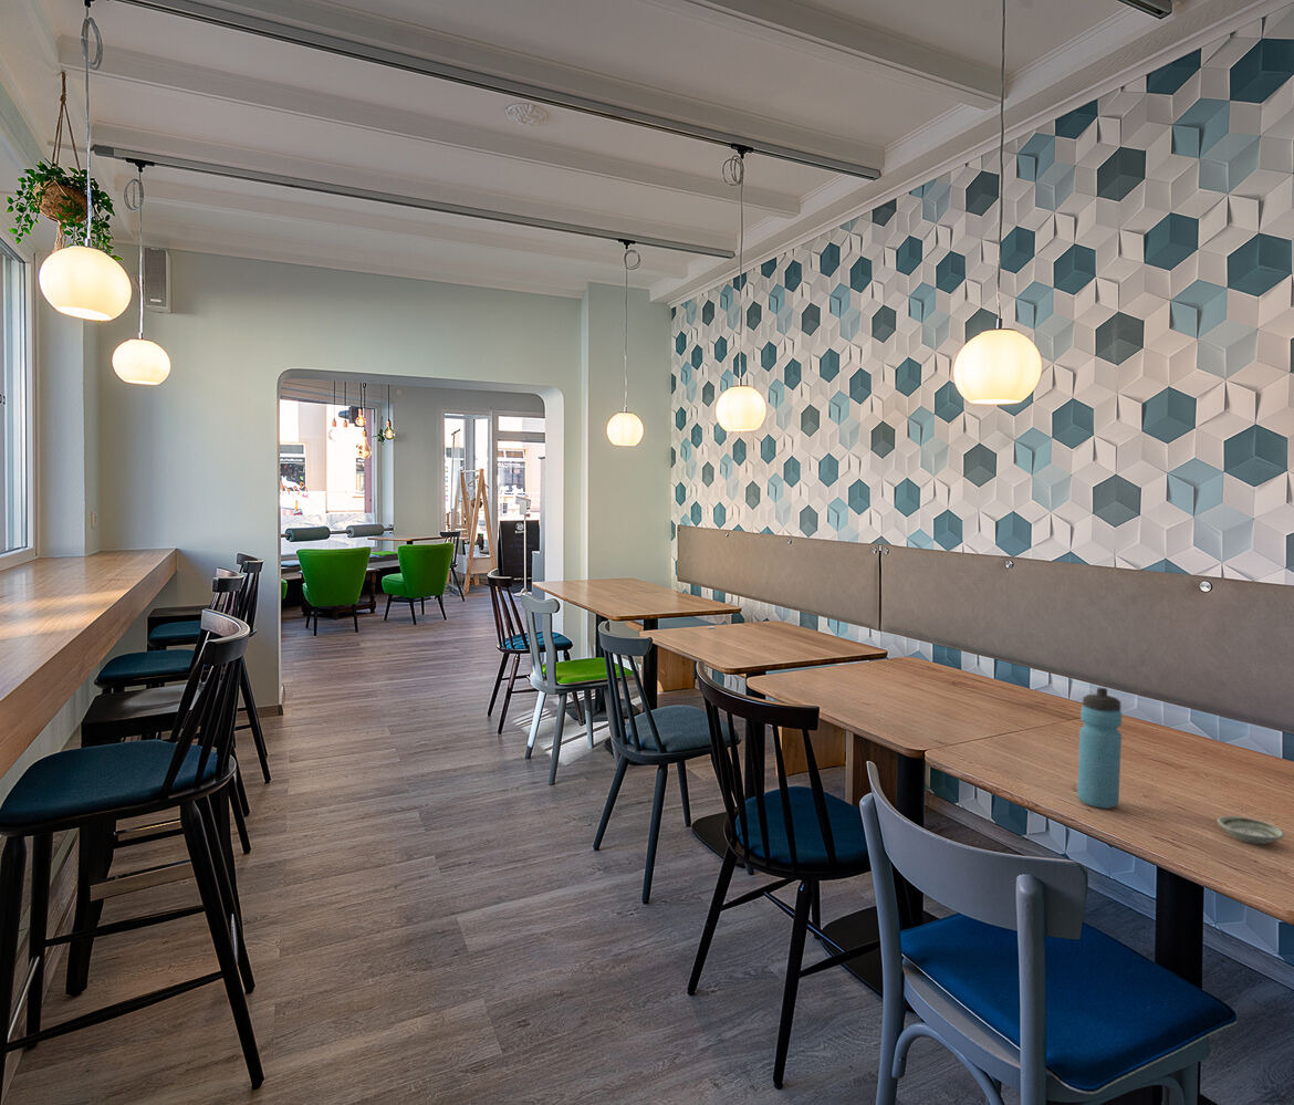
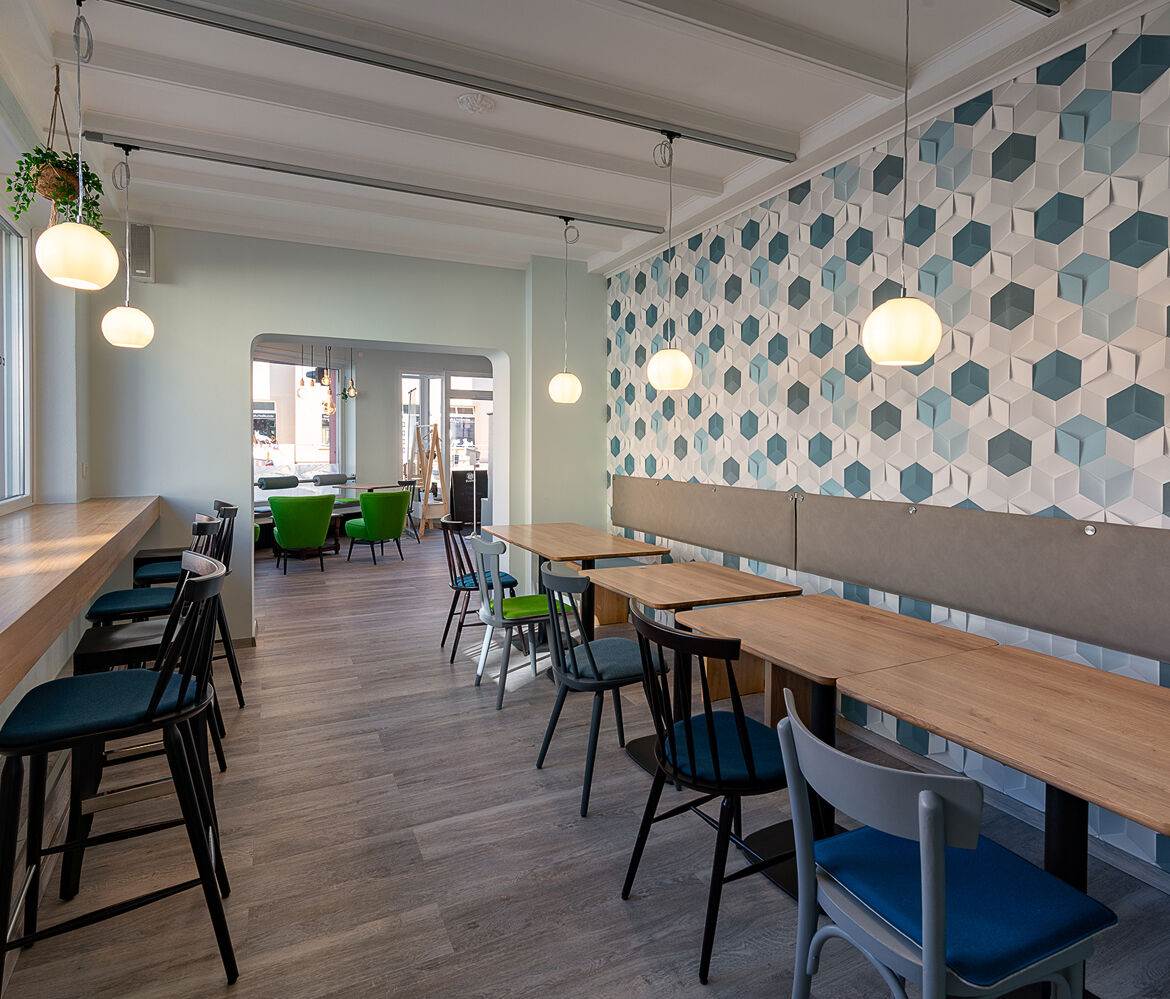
- water bottle (1099, 746)
- saucer (1249, 832)
